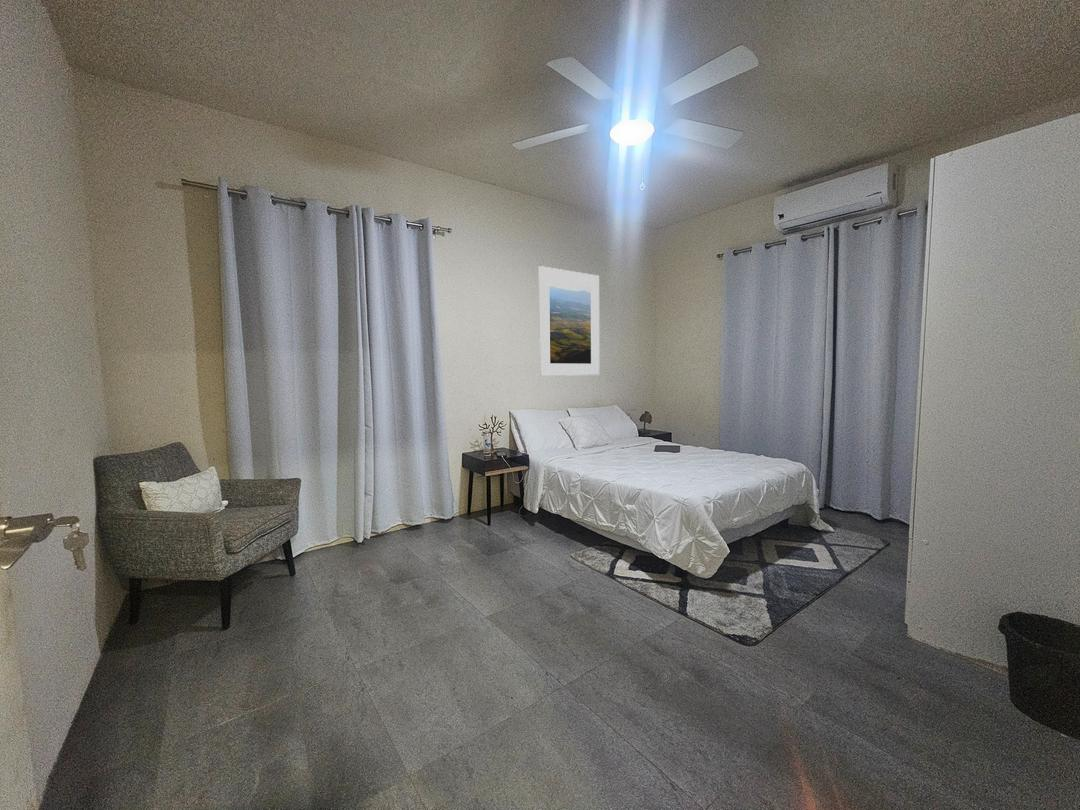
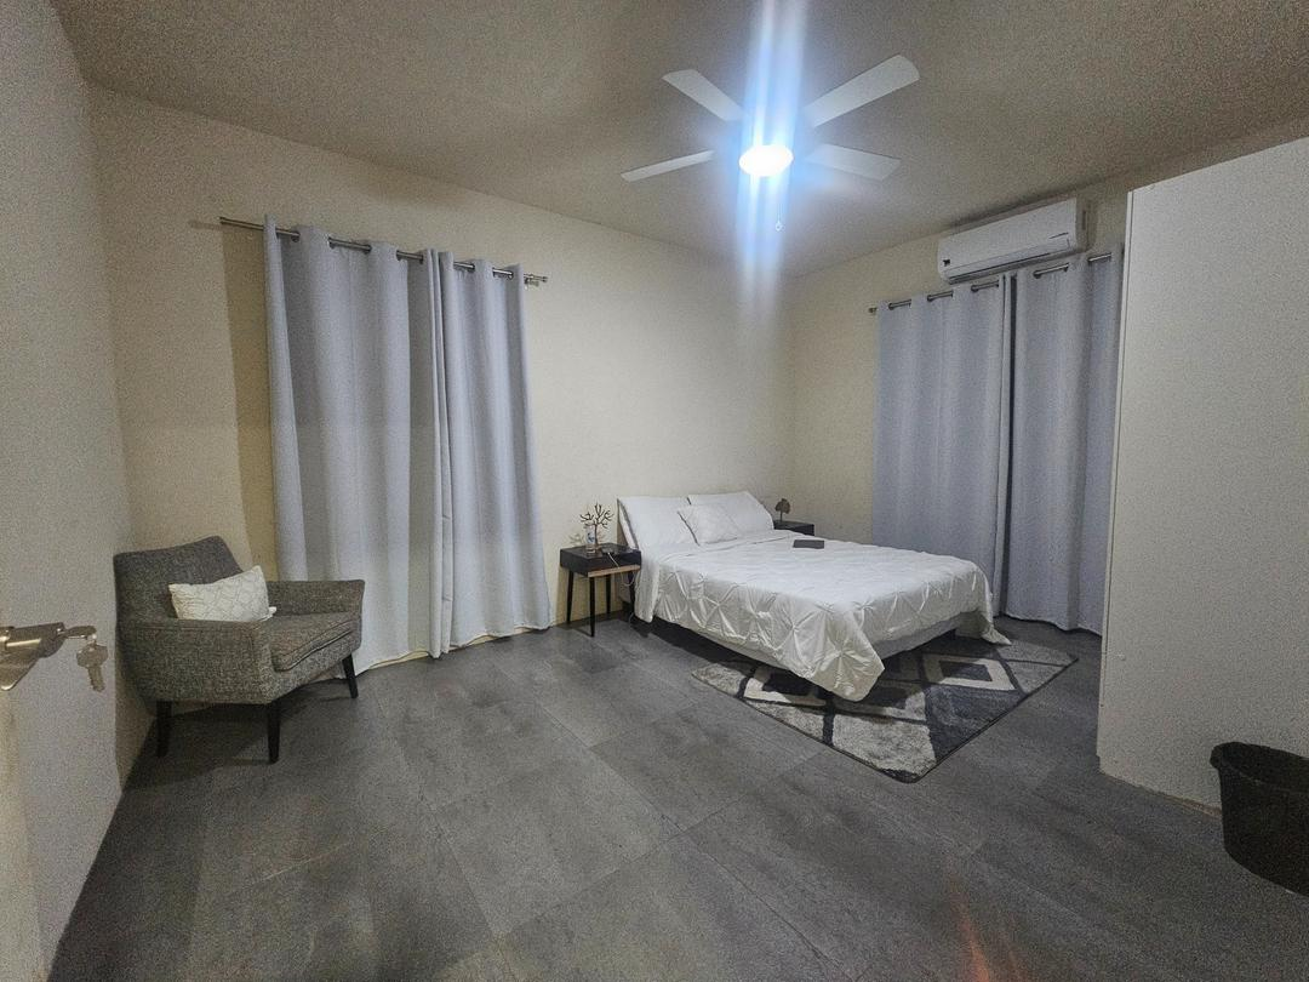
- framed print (570, 323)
